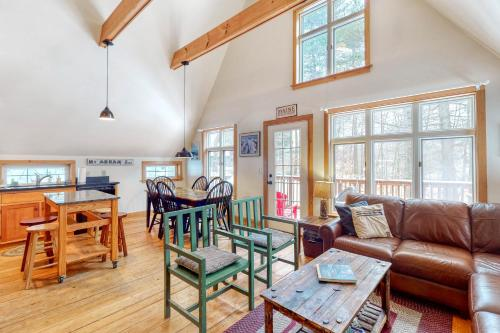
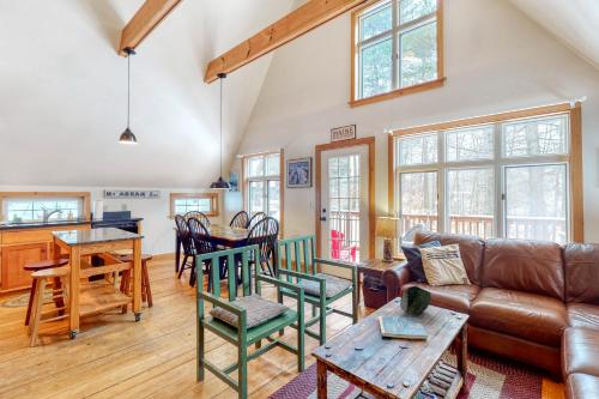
+ decorative bowl (416, 300)
